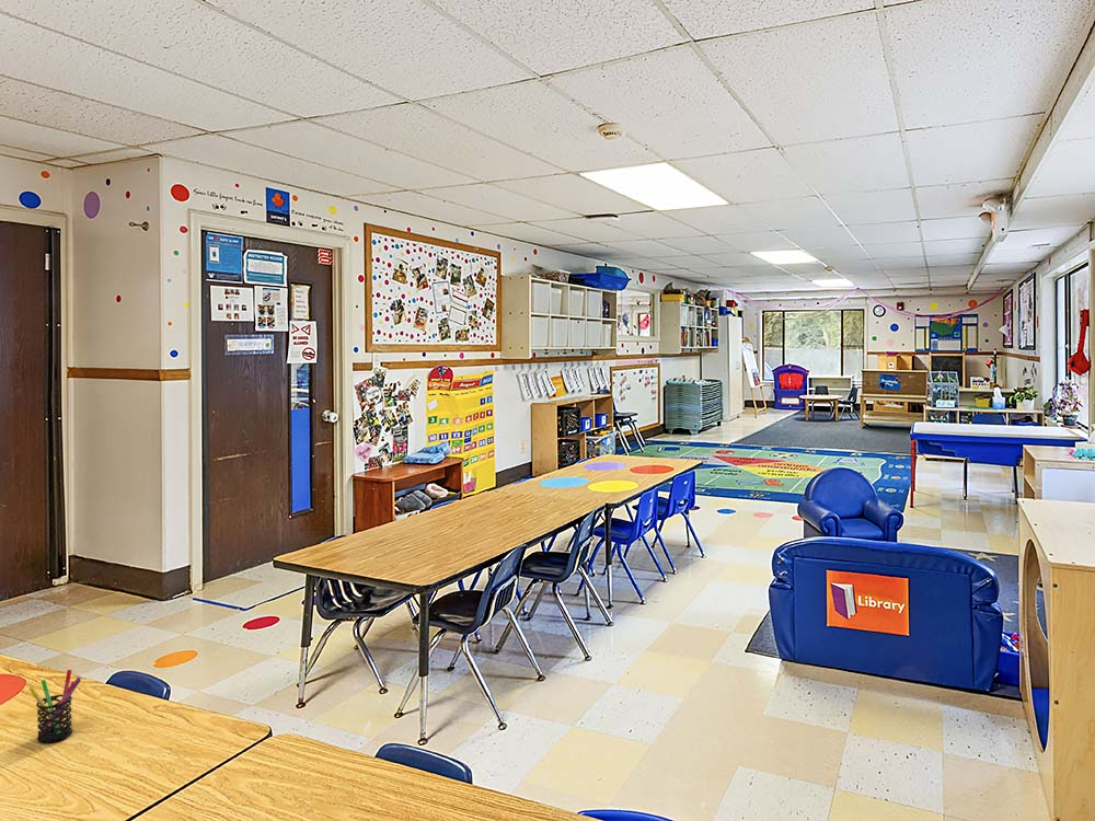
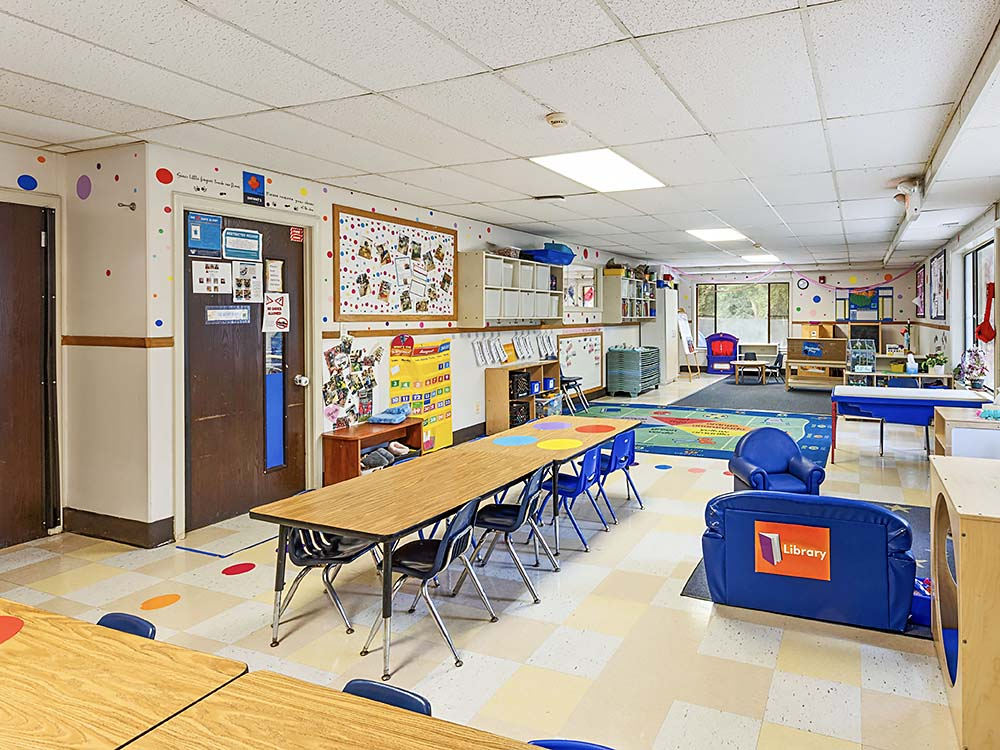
- pen holder (55, 704)
